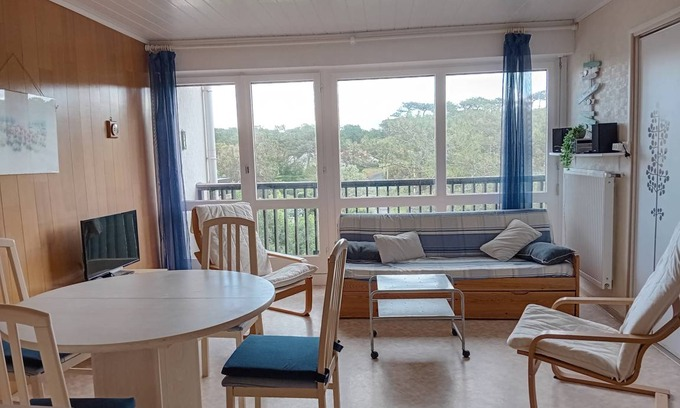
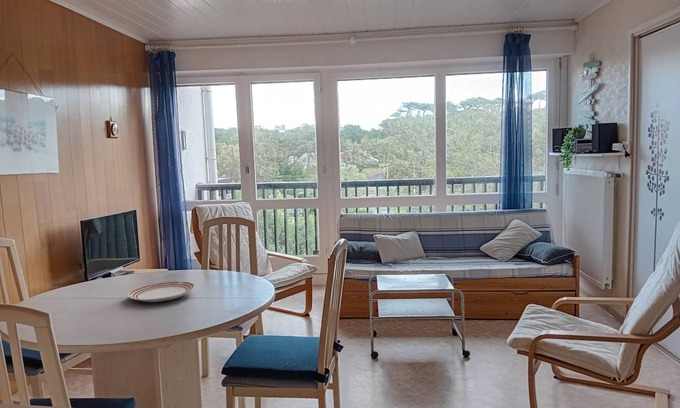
+ dinner plate (162, 292)
